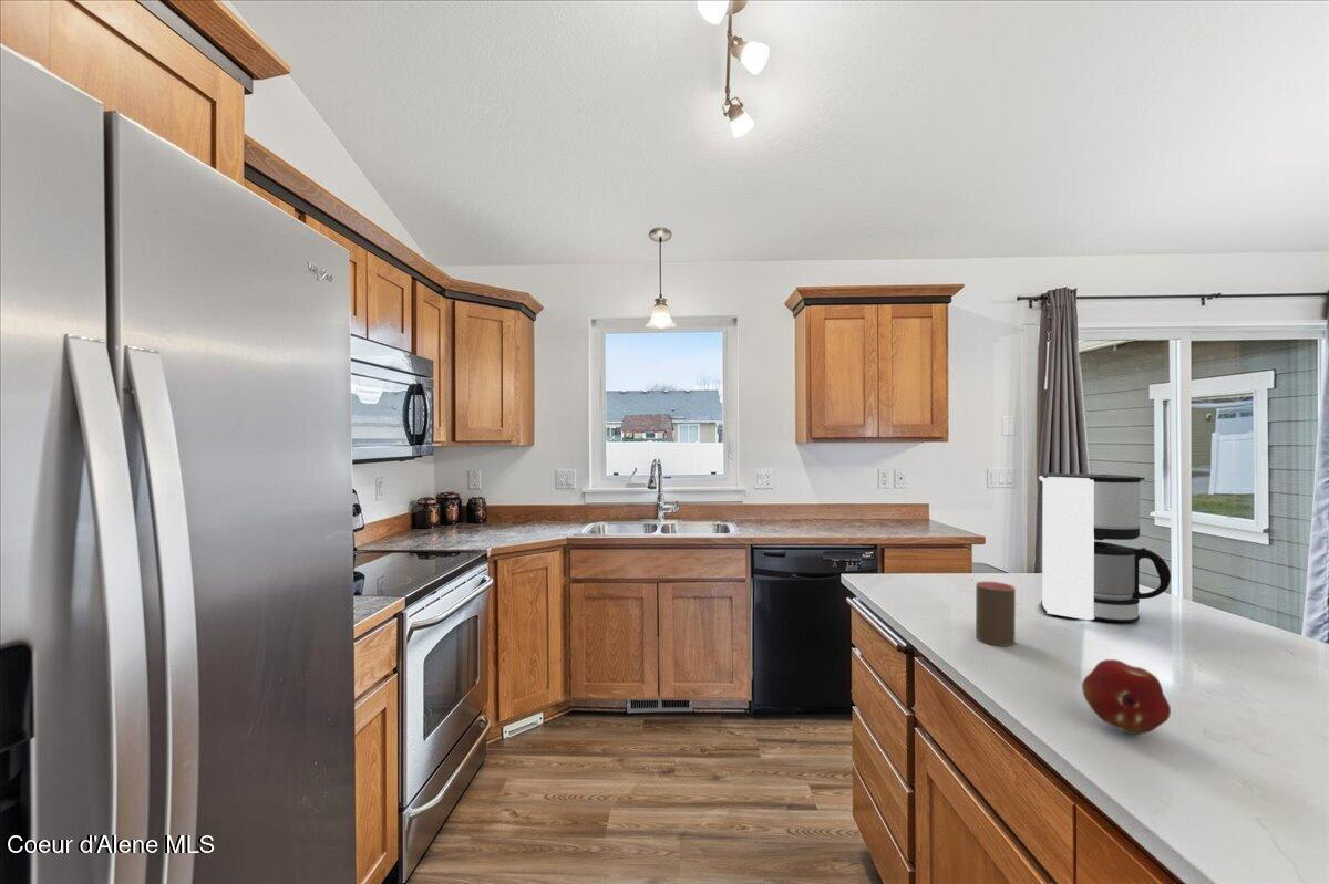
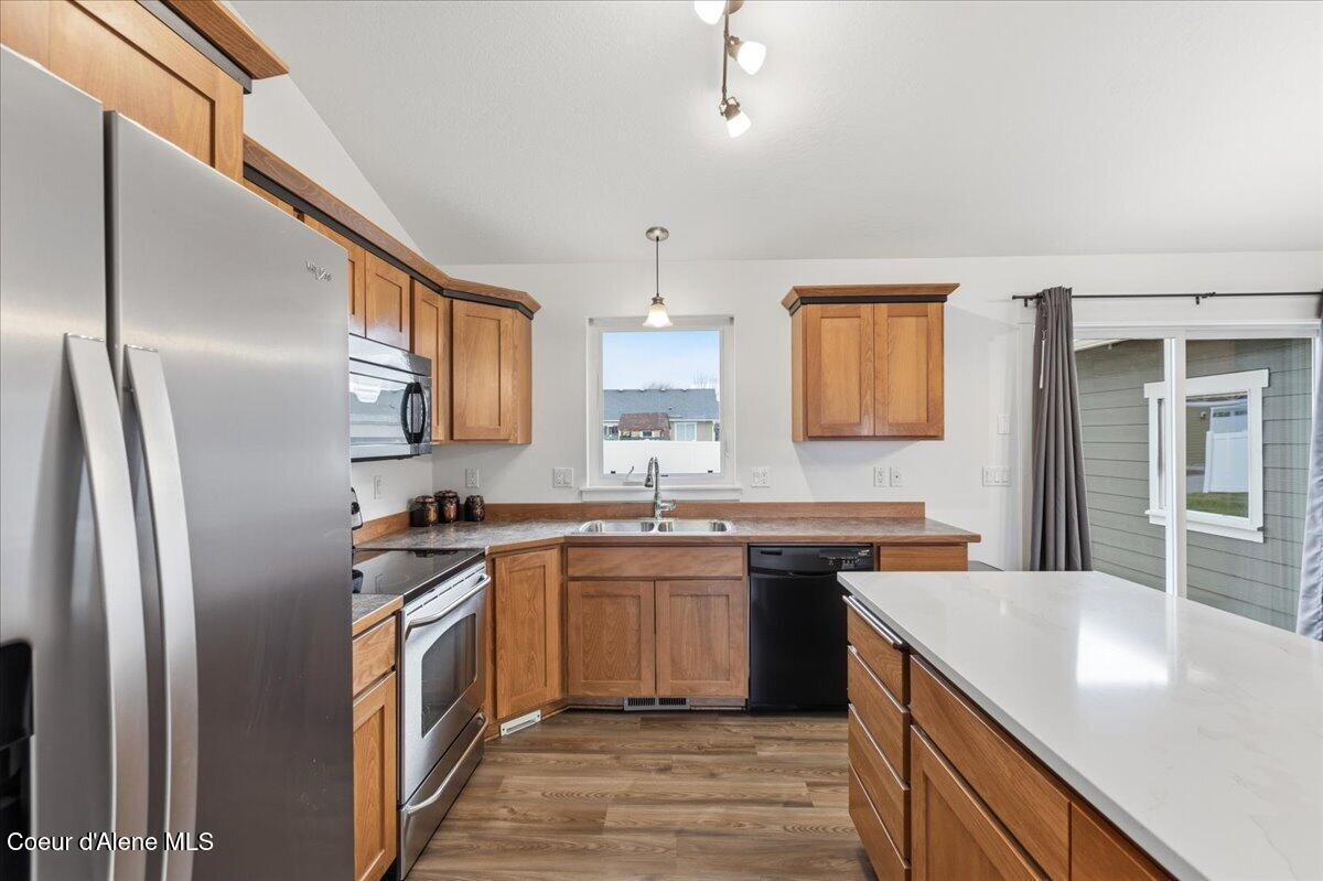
- cup (995, 612)
- coffee maker (1101, 544)
- fruit (1124, 695)
